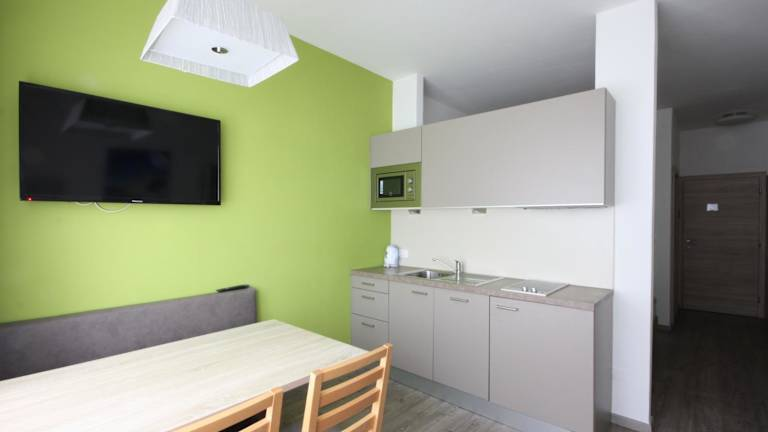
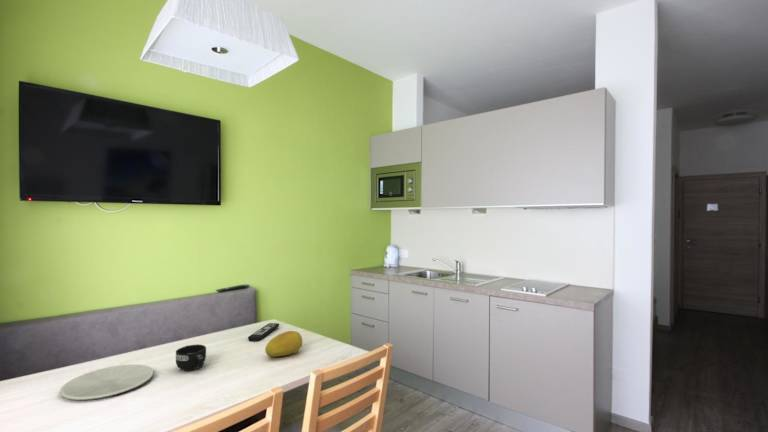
+ remote control (264, 331)
+ mug (192, 359)
+ fruit (283, 344)
+ plate (109, 381)
